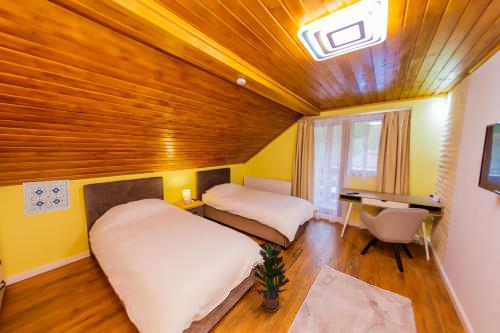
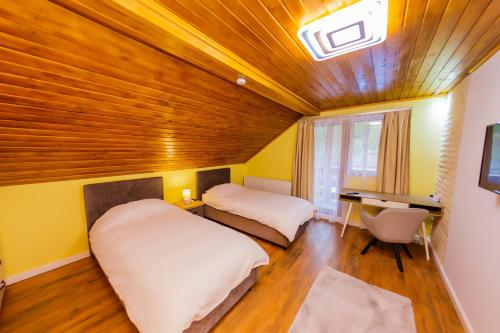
- potted plant (268, 274)
- wall art (48, 196)
